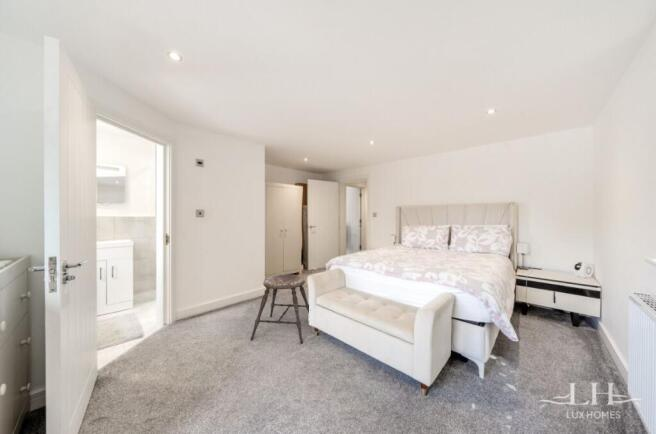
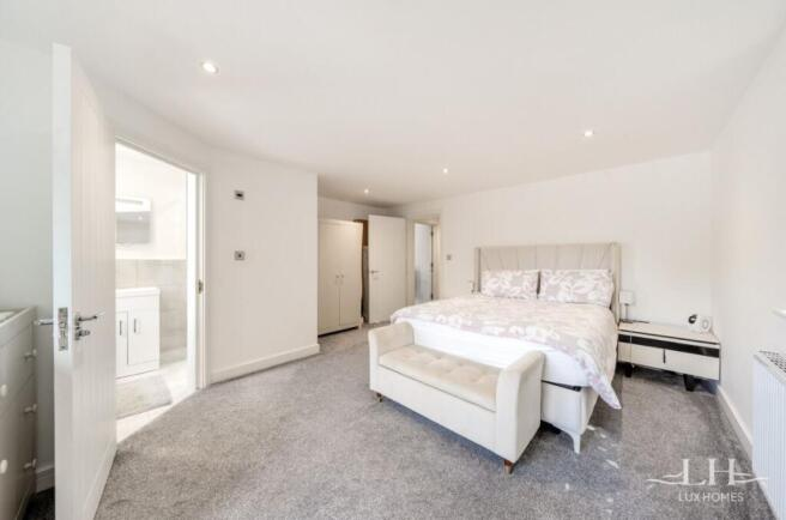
- stool (283, 304)
